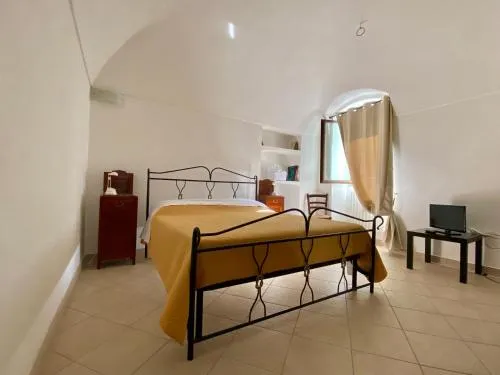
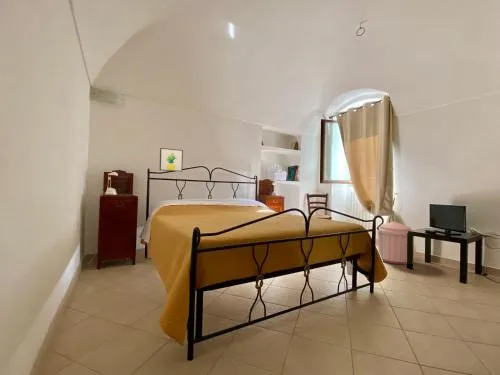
+ wall art (171, 160)
+ trash can (394, 240)
